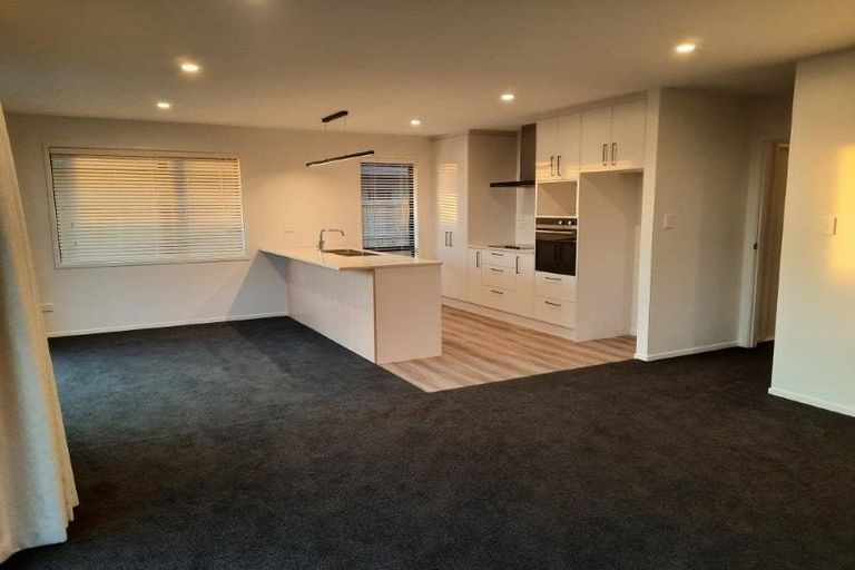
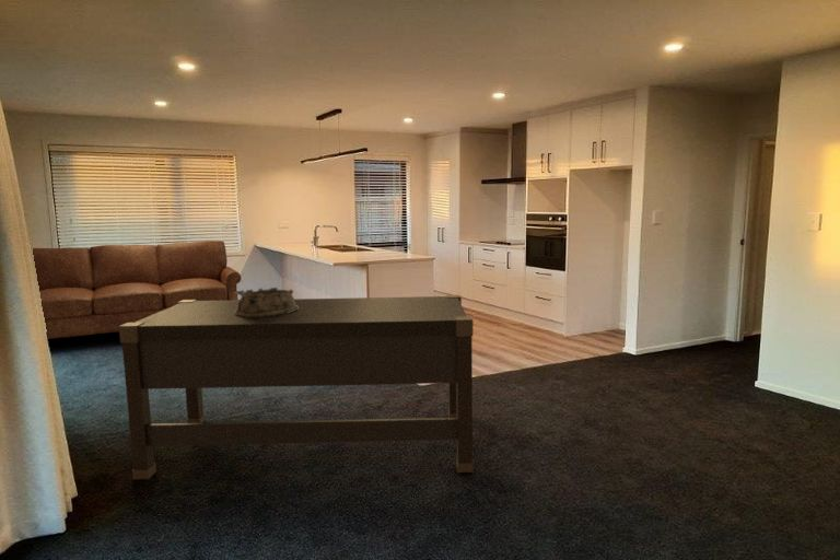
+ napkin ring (265, 299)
+ sofa (128, 289)
+ dining table (313, 377)
